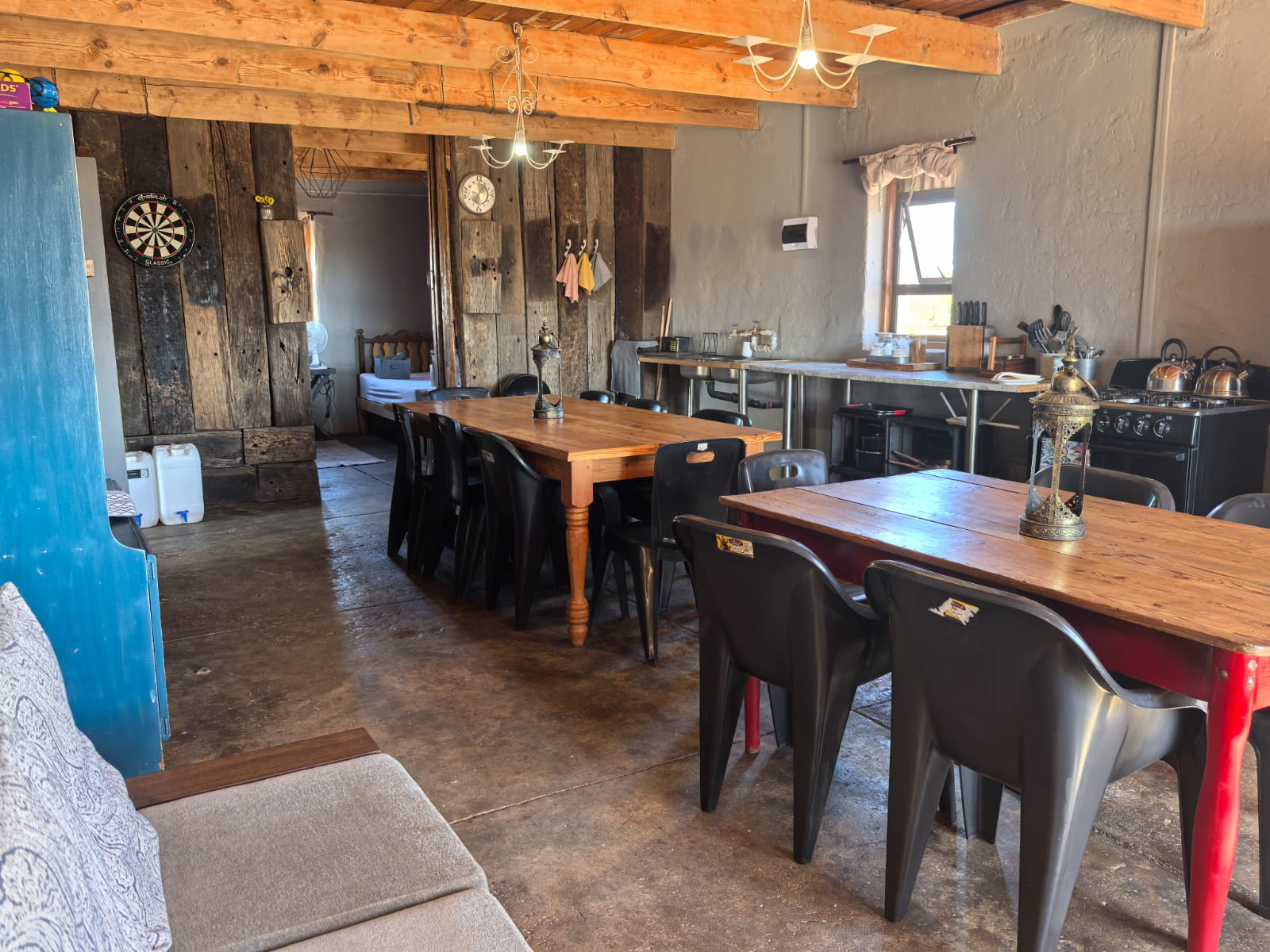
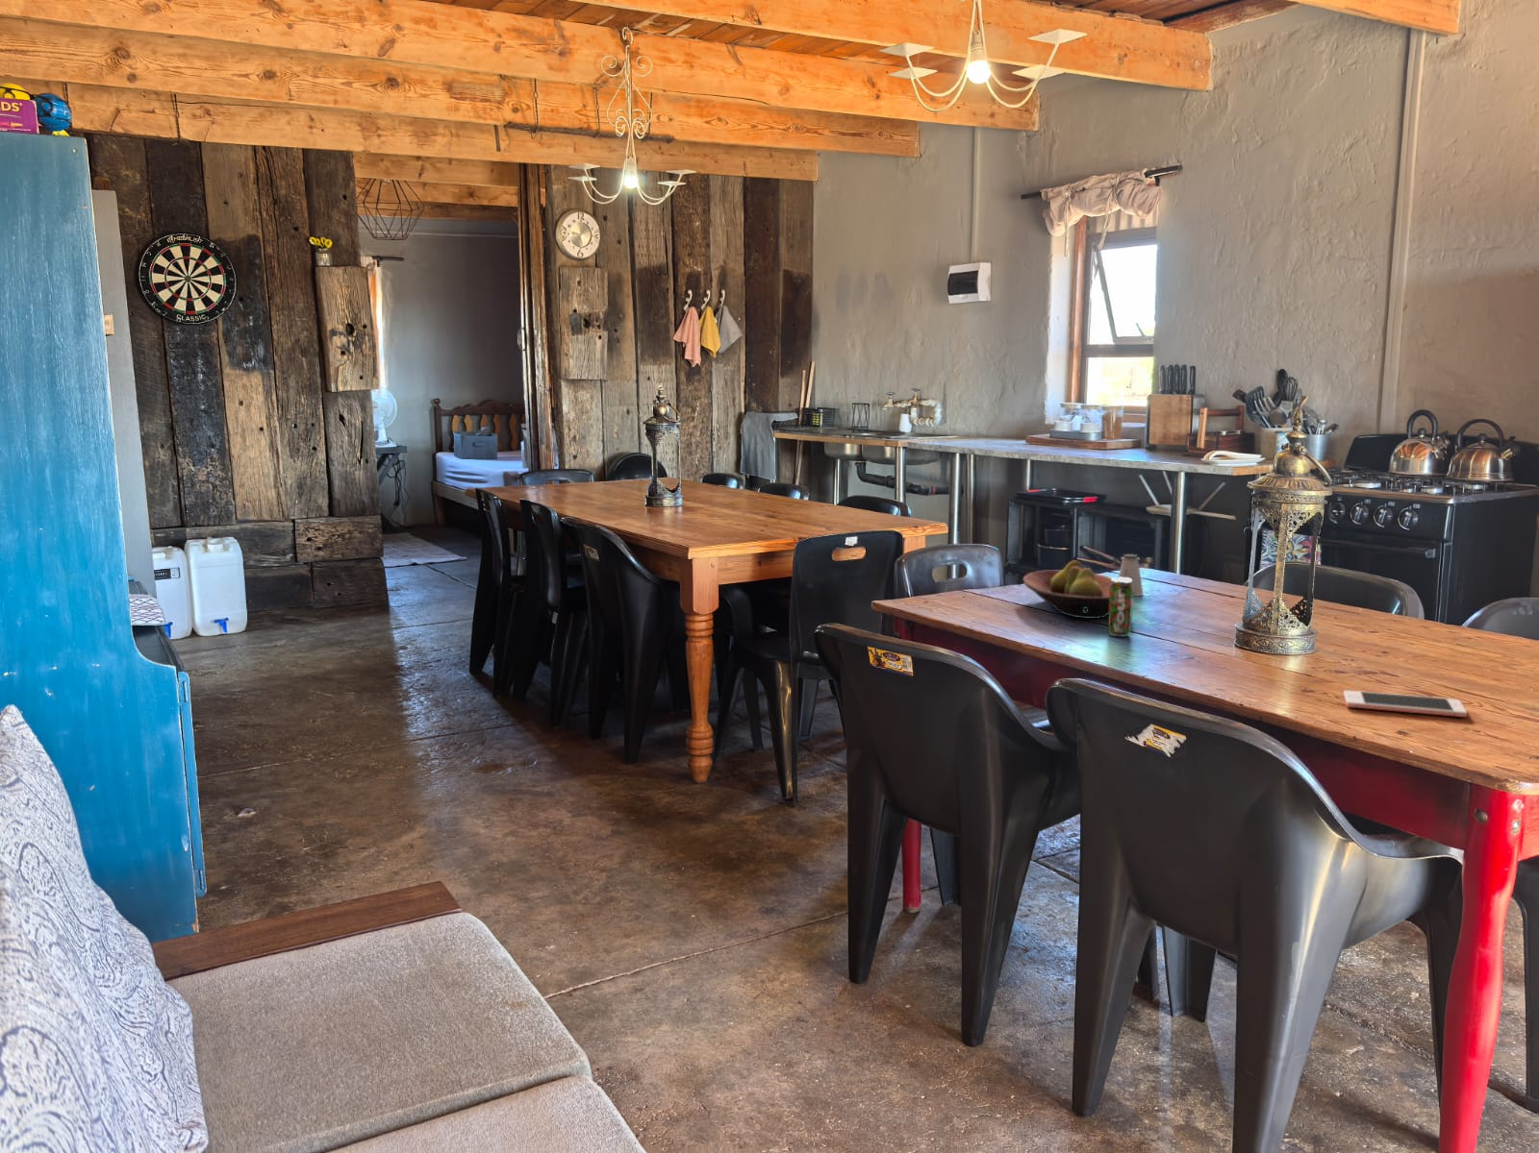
+ beverage can (1120, 607)
+ cell phone (1402, 704)
+ saltshaker (1129, 574)
+ fruit bowl (1076, 585)
